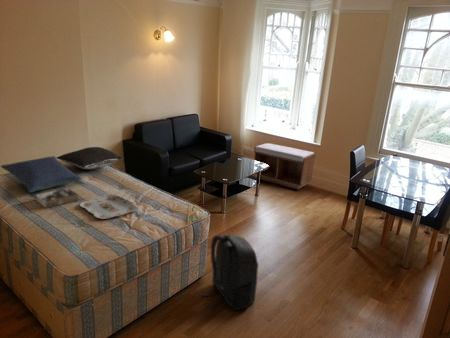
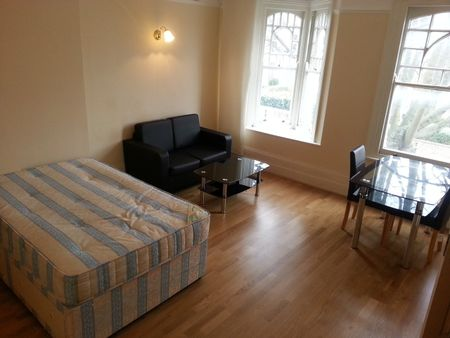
- bench (282, 164)
- pillow (42, 173)
- backpack (229, 266)
- book (57, 197)
- serving tray (108, 206)
- pillow (90, 158)
